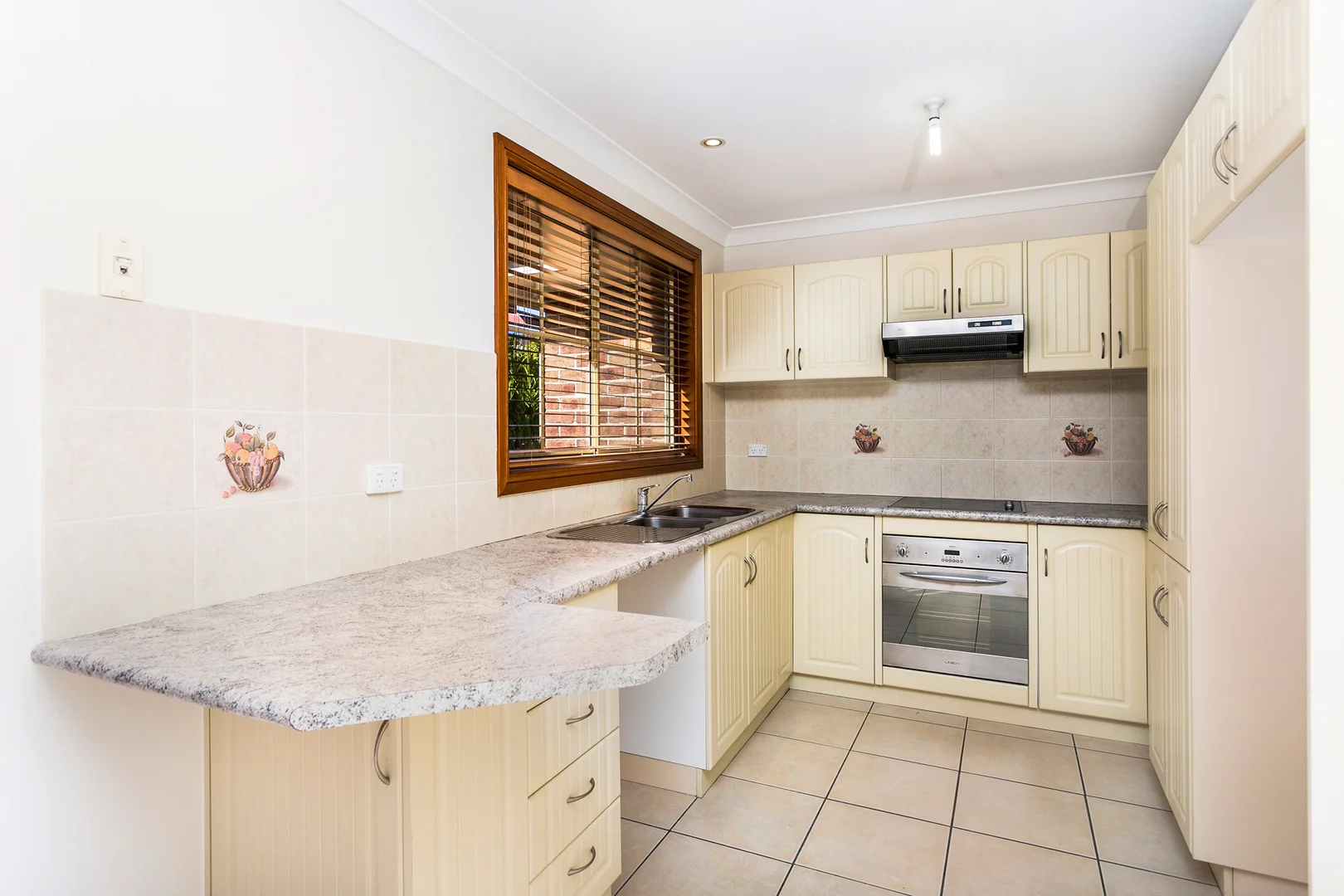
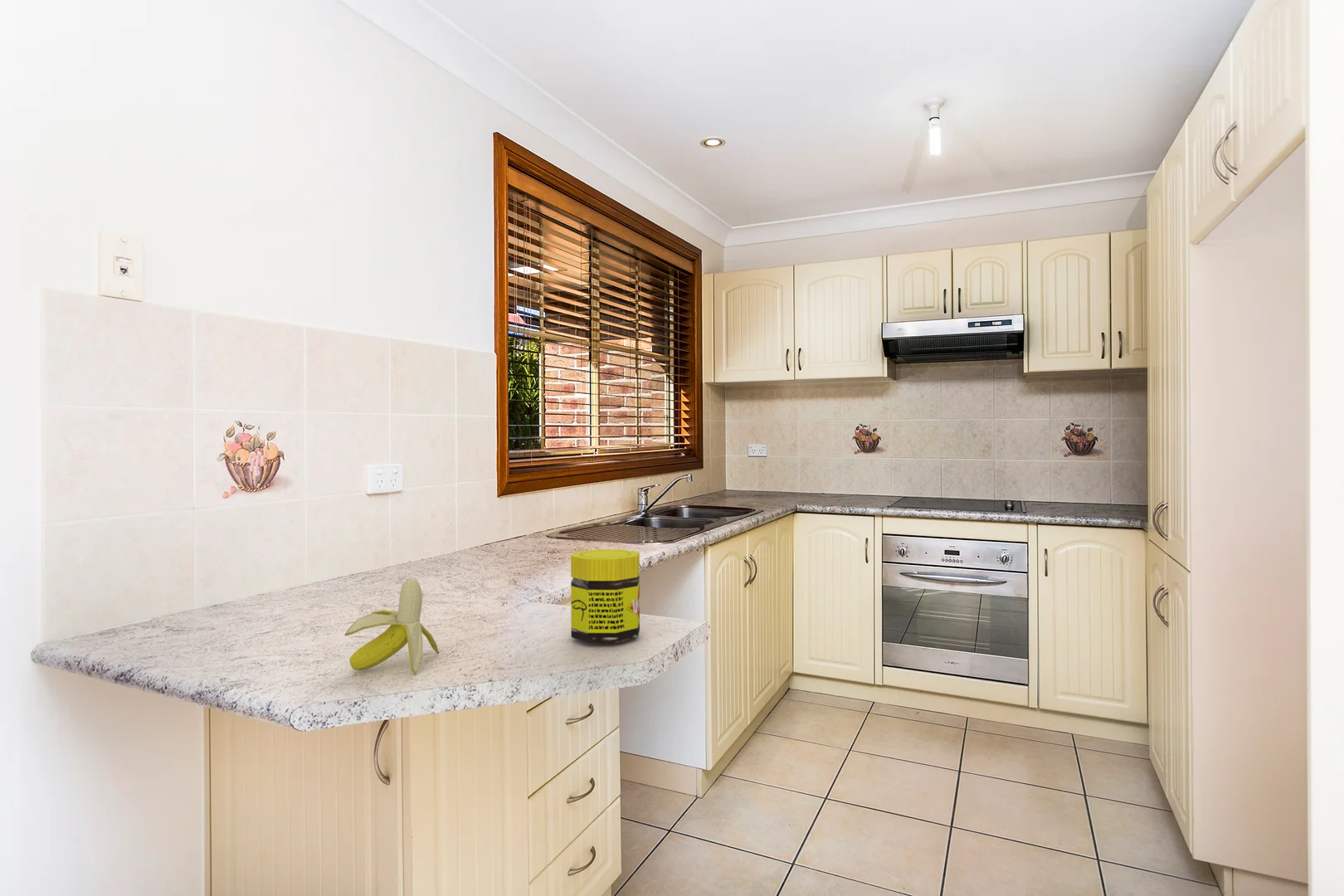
+ jar (606, 595)
+ banana (392, 623)
